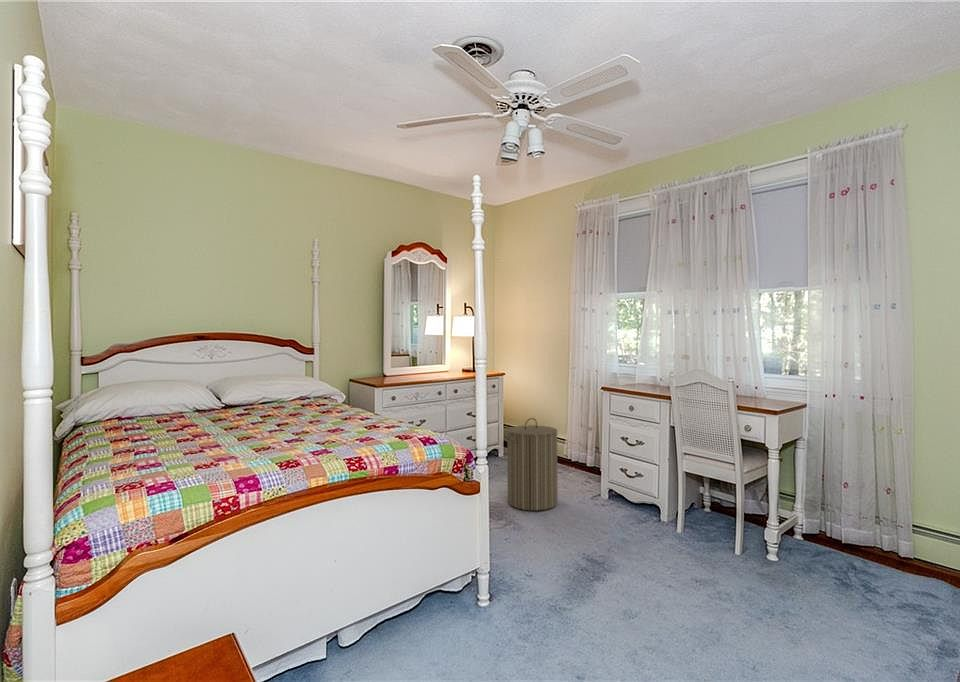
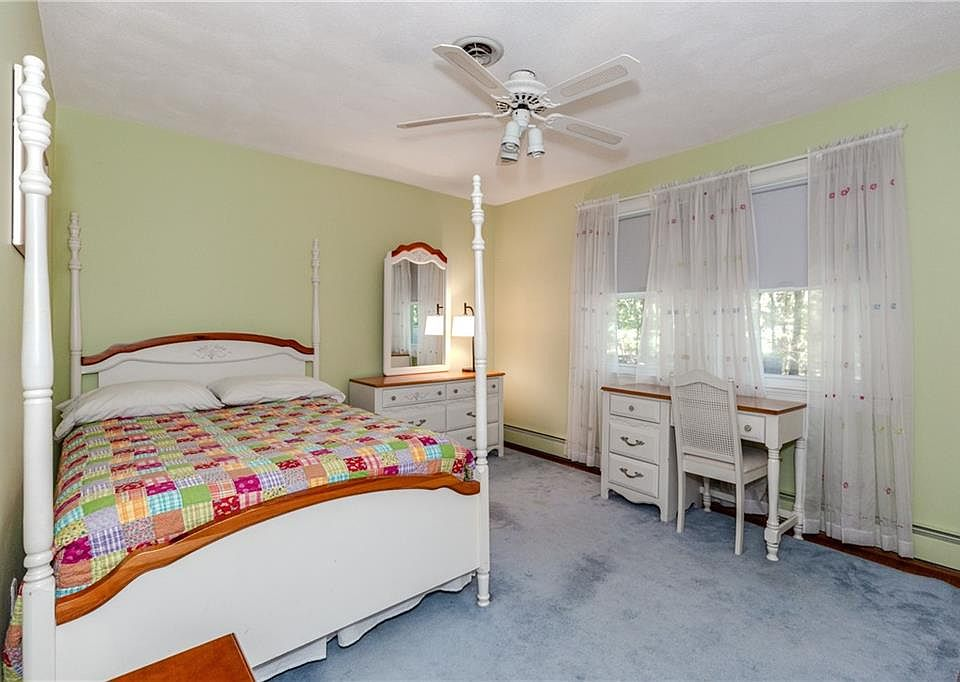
- laundry hamper (532, 460)
